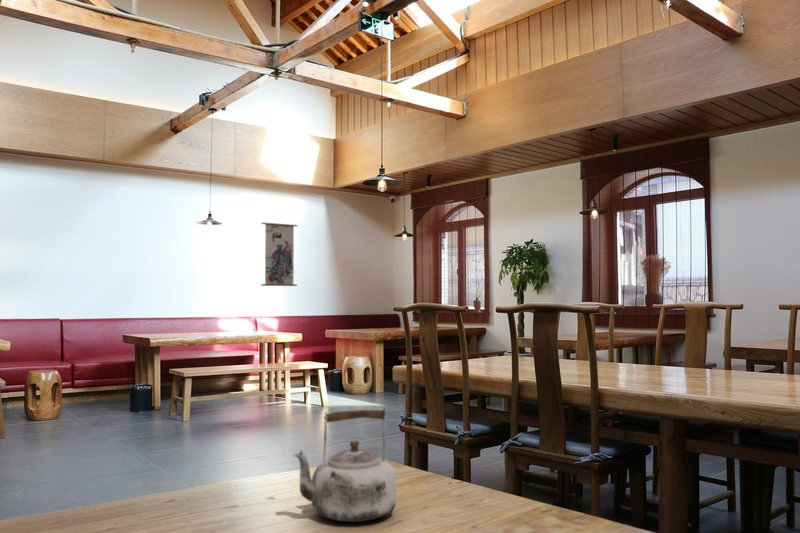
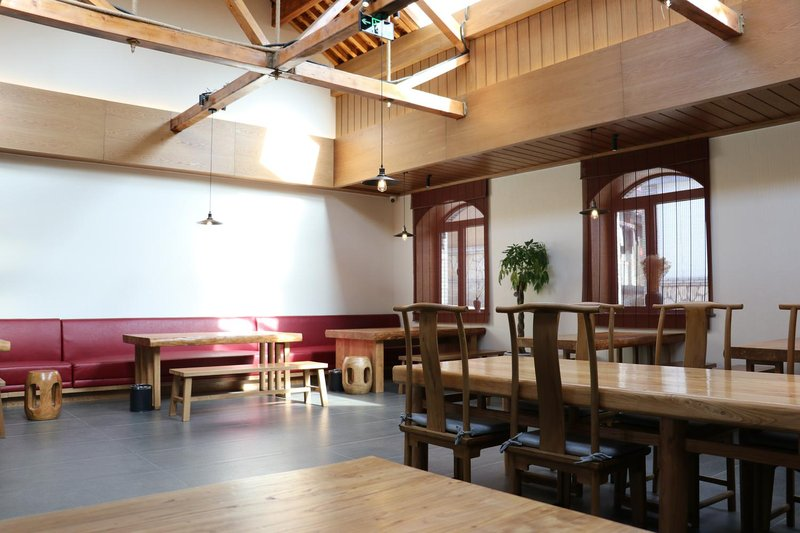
- kettle (344, 461)
- wall scroll (279, 250)
